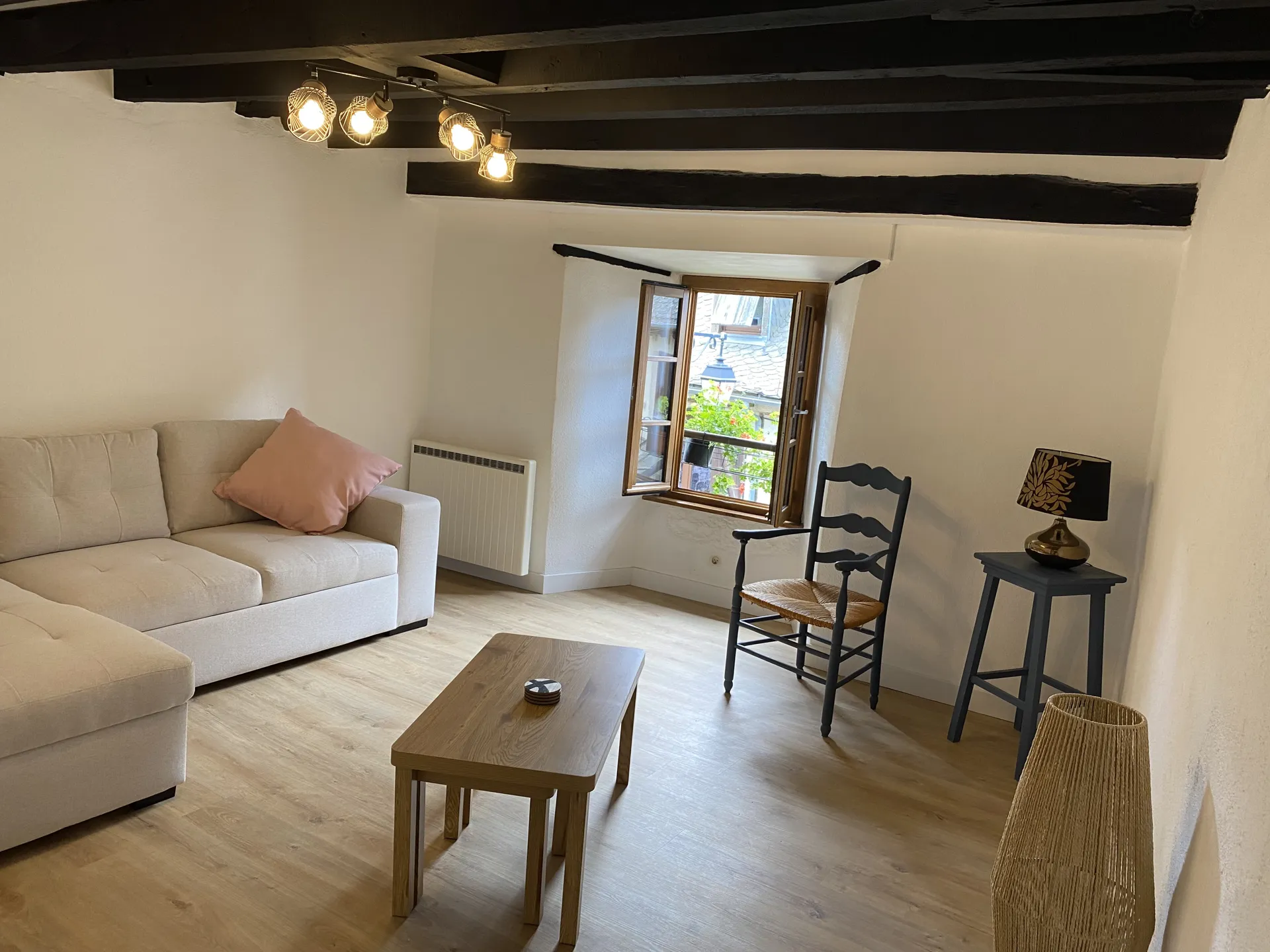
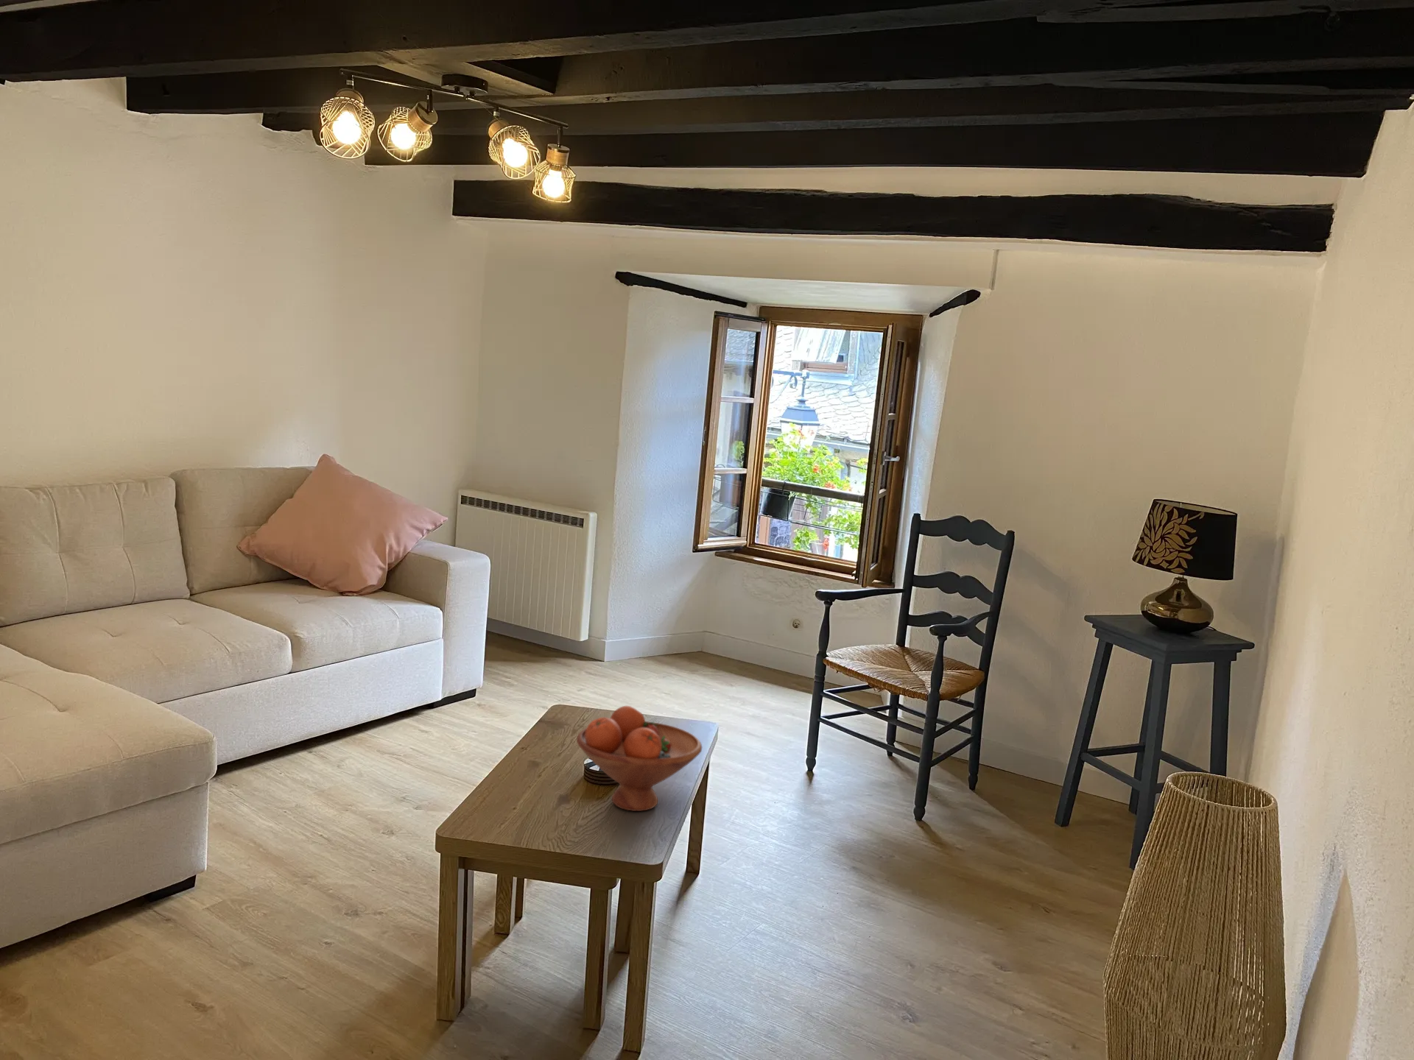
+ fruit bowl (638, 759)
